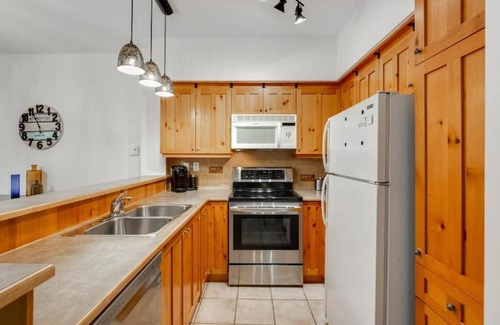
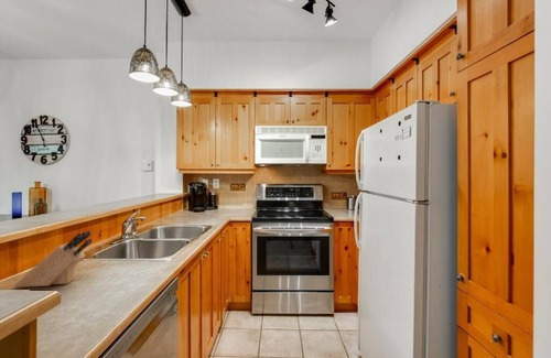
+ knife block (56, 257)
